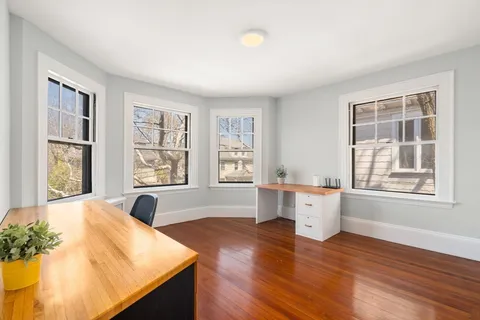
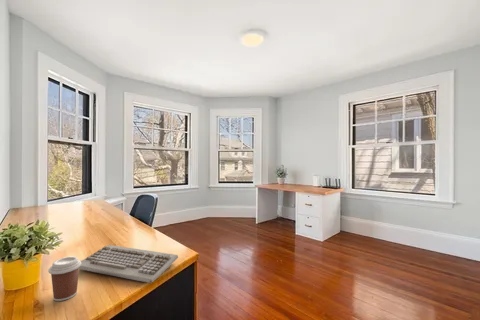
+ coffee cup (65, 278)
+ keyboard (127, 260)
